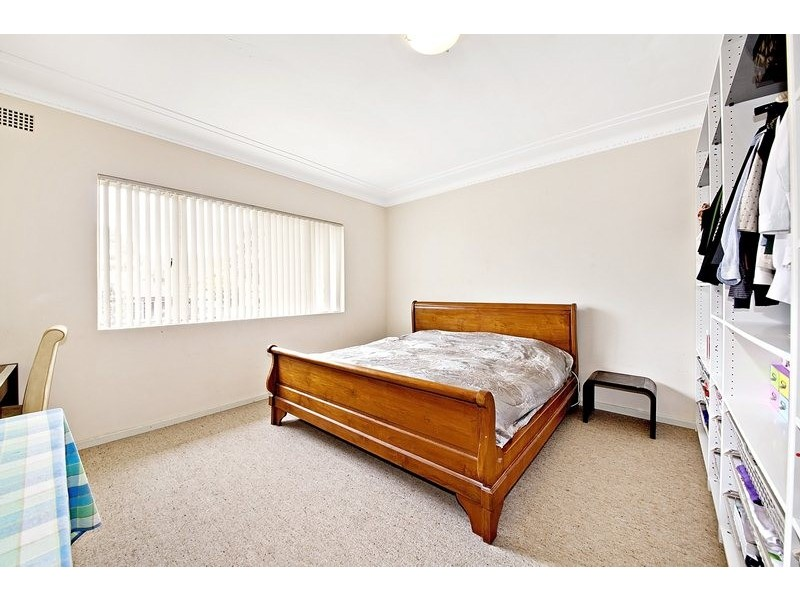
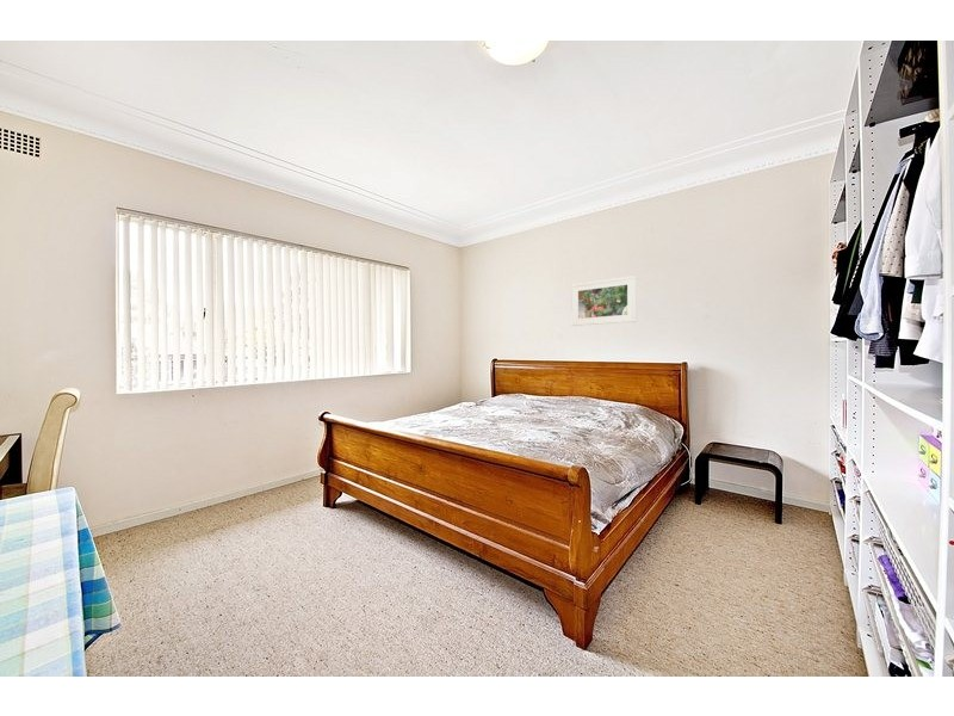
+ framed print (601, 302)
